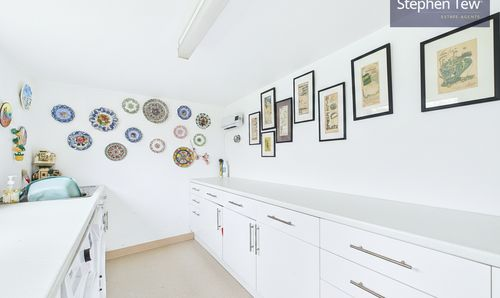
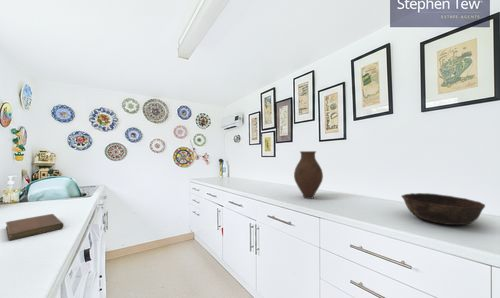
+ vase (308, 174)
+ bowl (439, 209)
+ notebook (34, 224)
